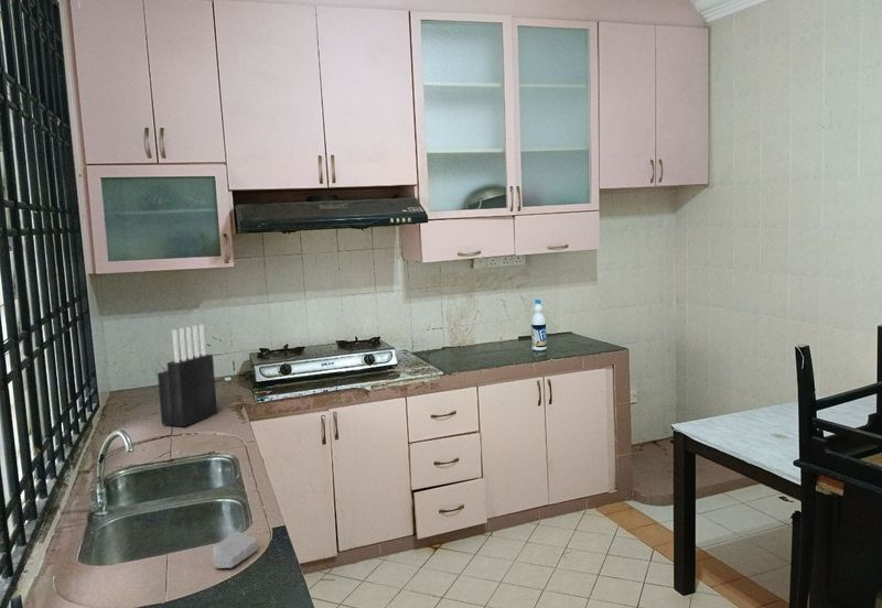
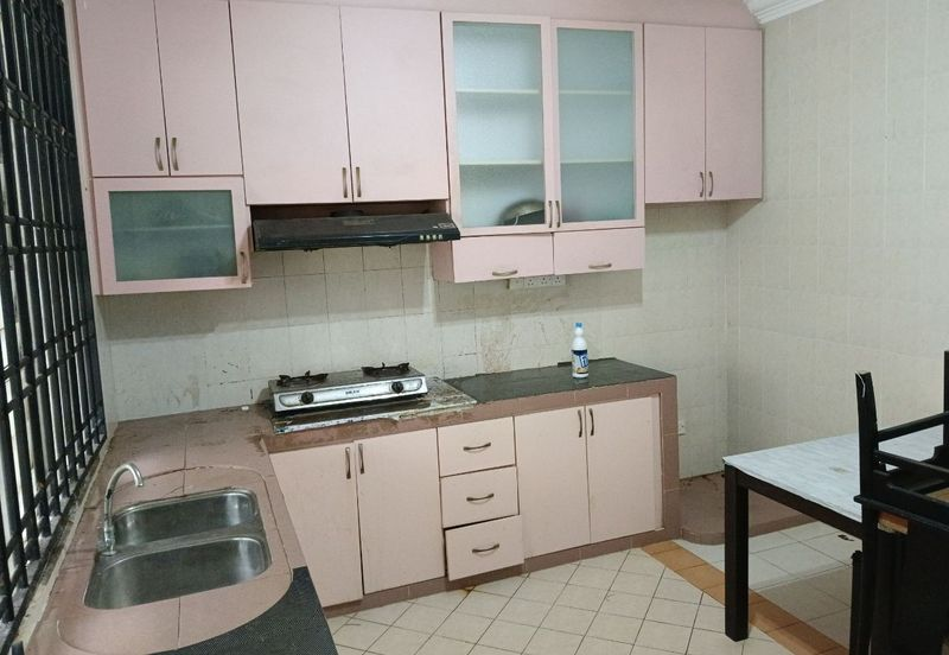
- soap bar (233, 549)
- knife block (184, 373)
